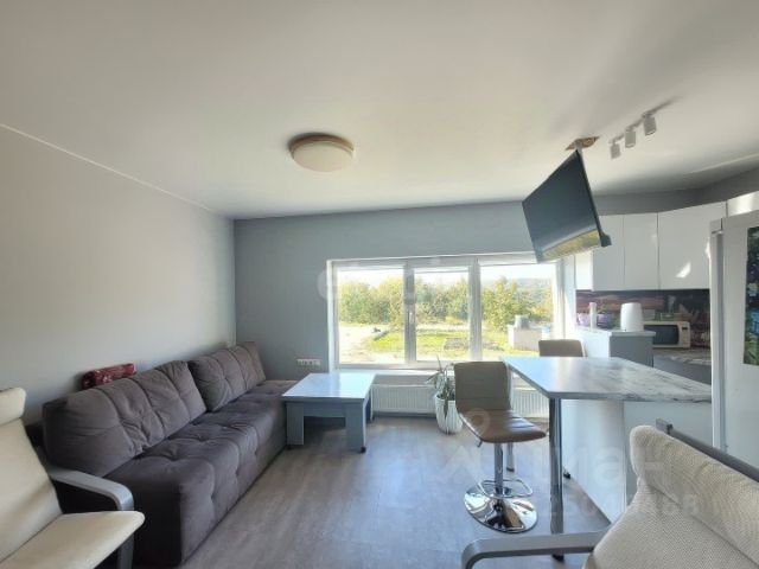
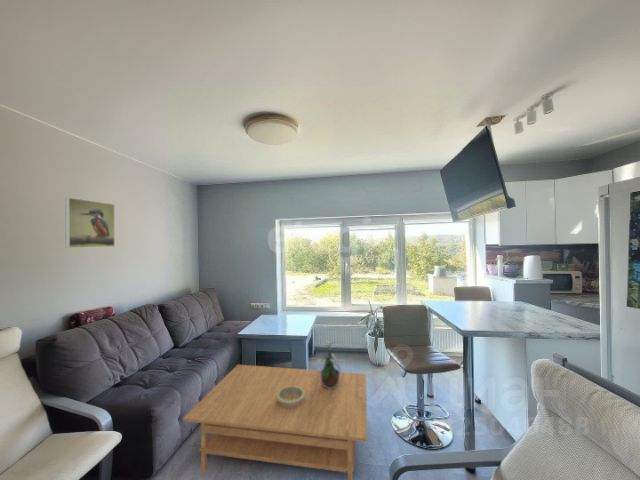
+ decorative bowl (290, 394)
+ potted plant (328, 362)
+ coffee table (287, 418)
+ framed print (92, 224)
